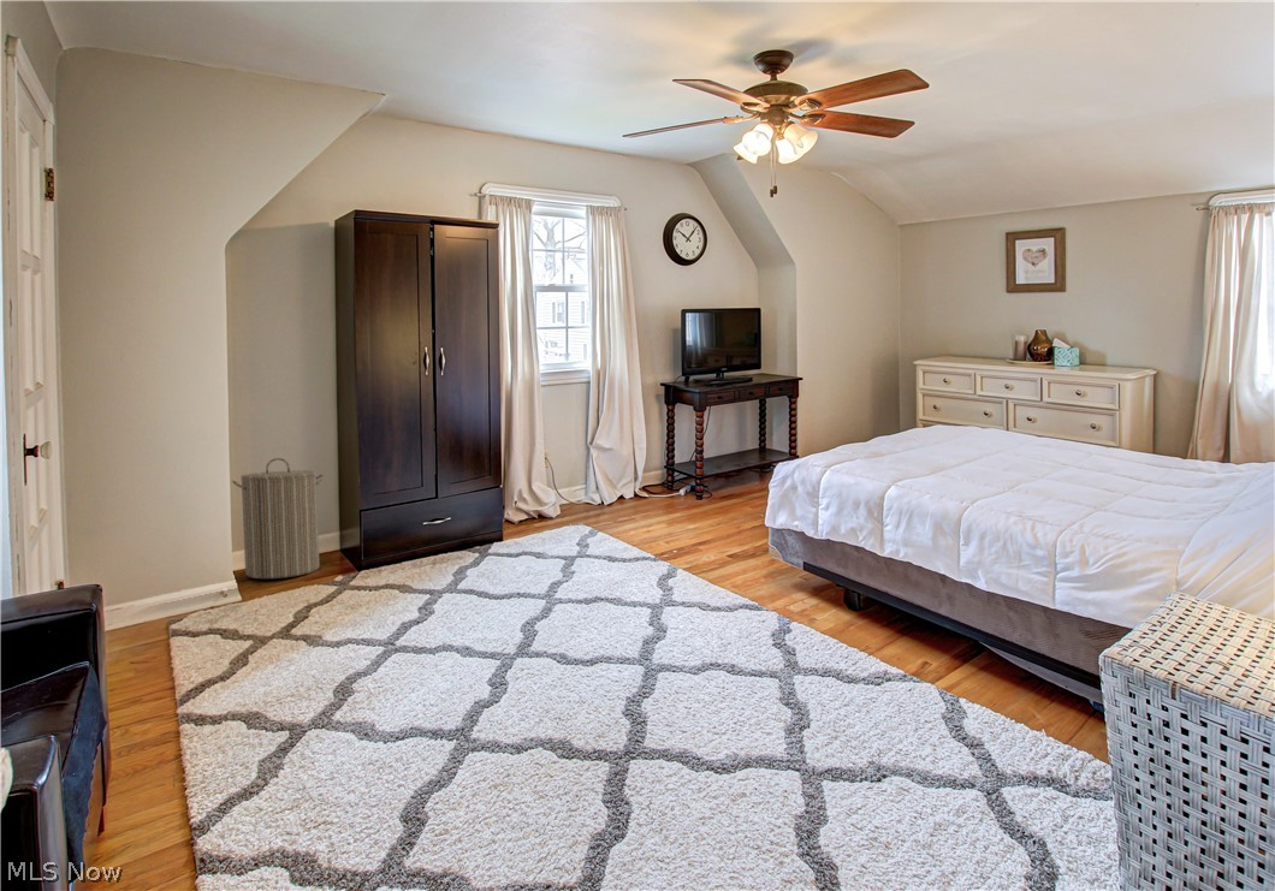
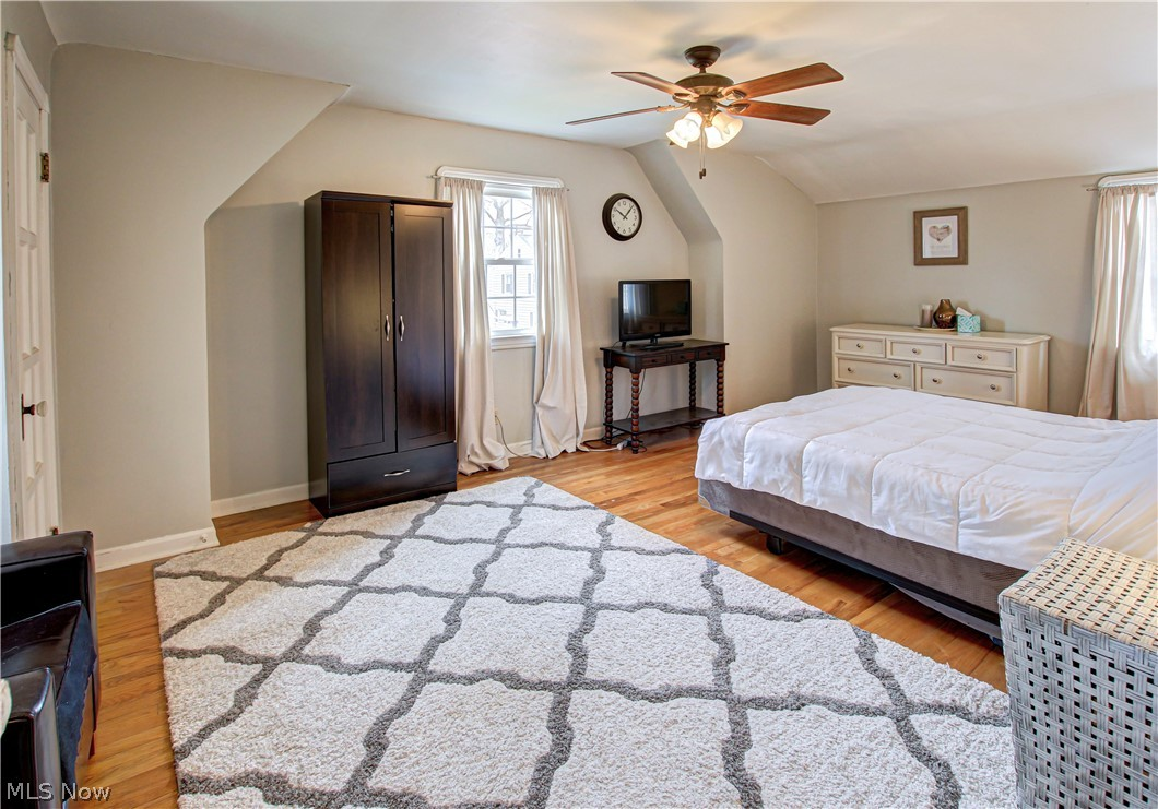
- laundry hamper (280, 515)
